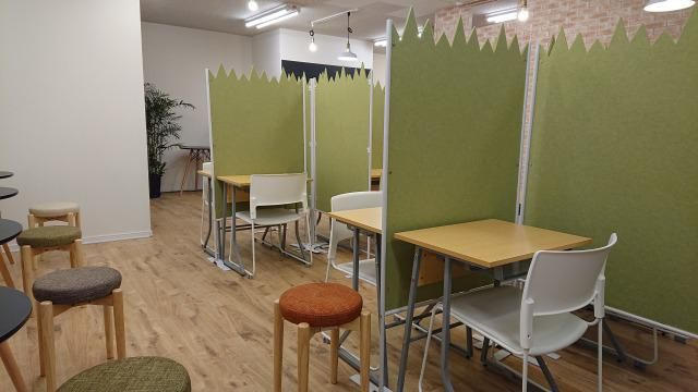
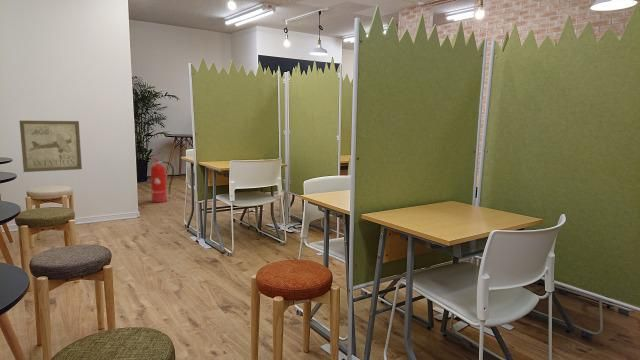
+ wall art (51, 145)
+ fire extinguisher (162, 179)
